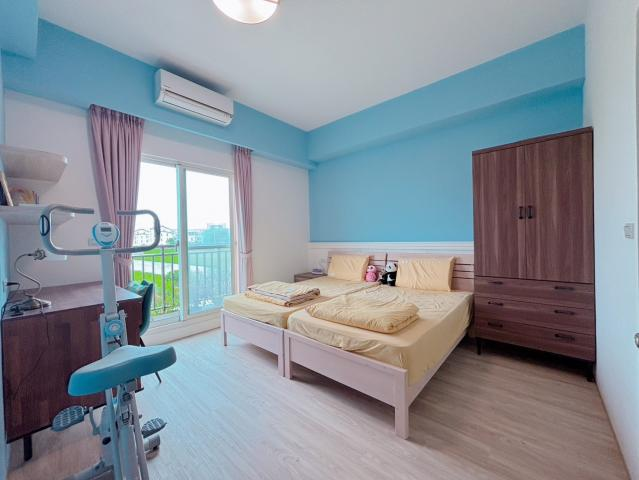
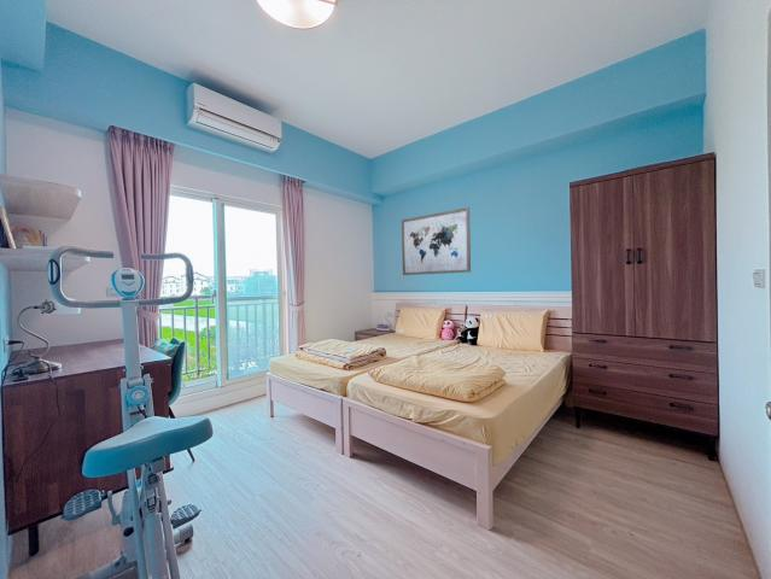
+ wall art (433, 244)
